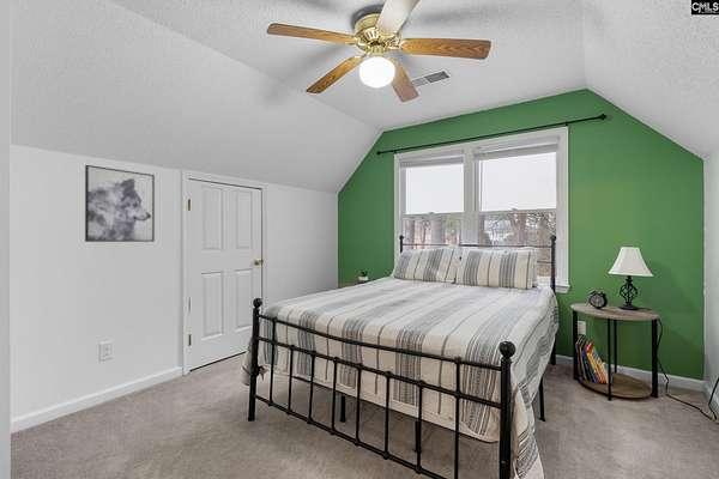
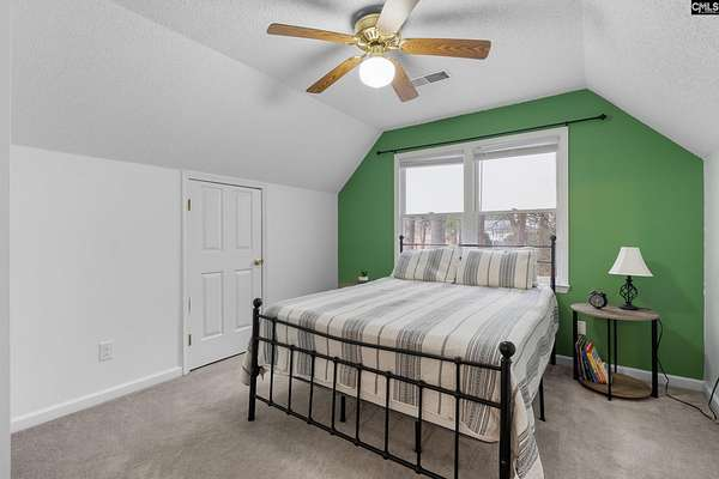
- wall art (121, 206)
